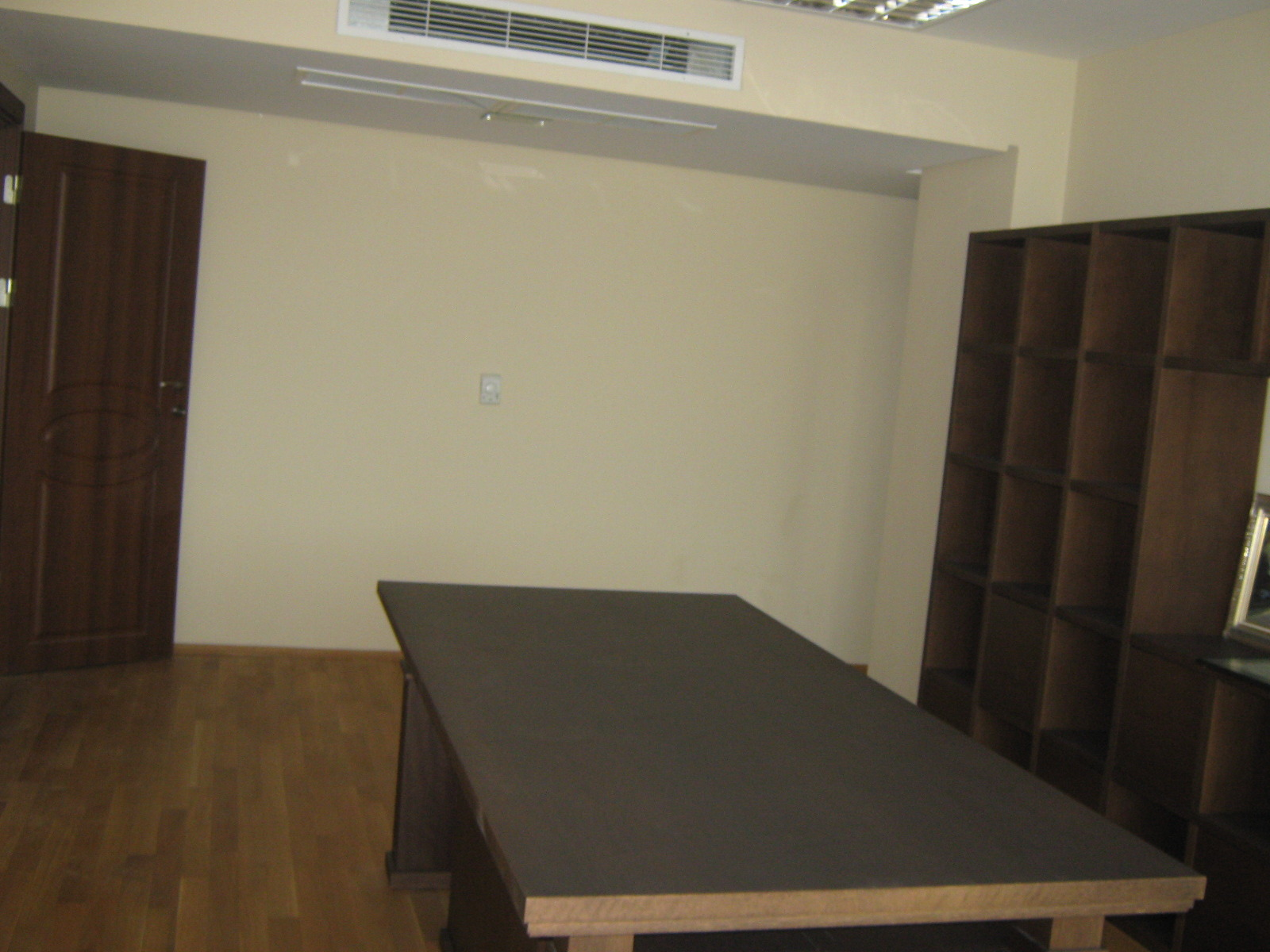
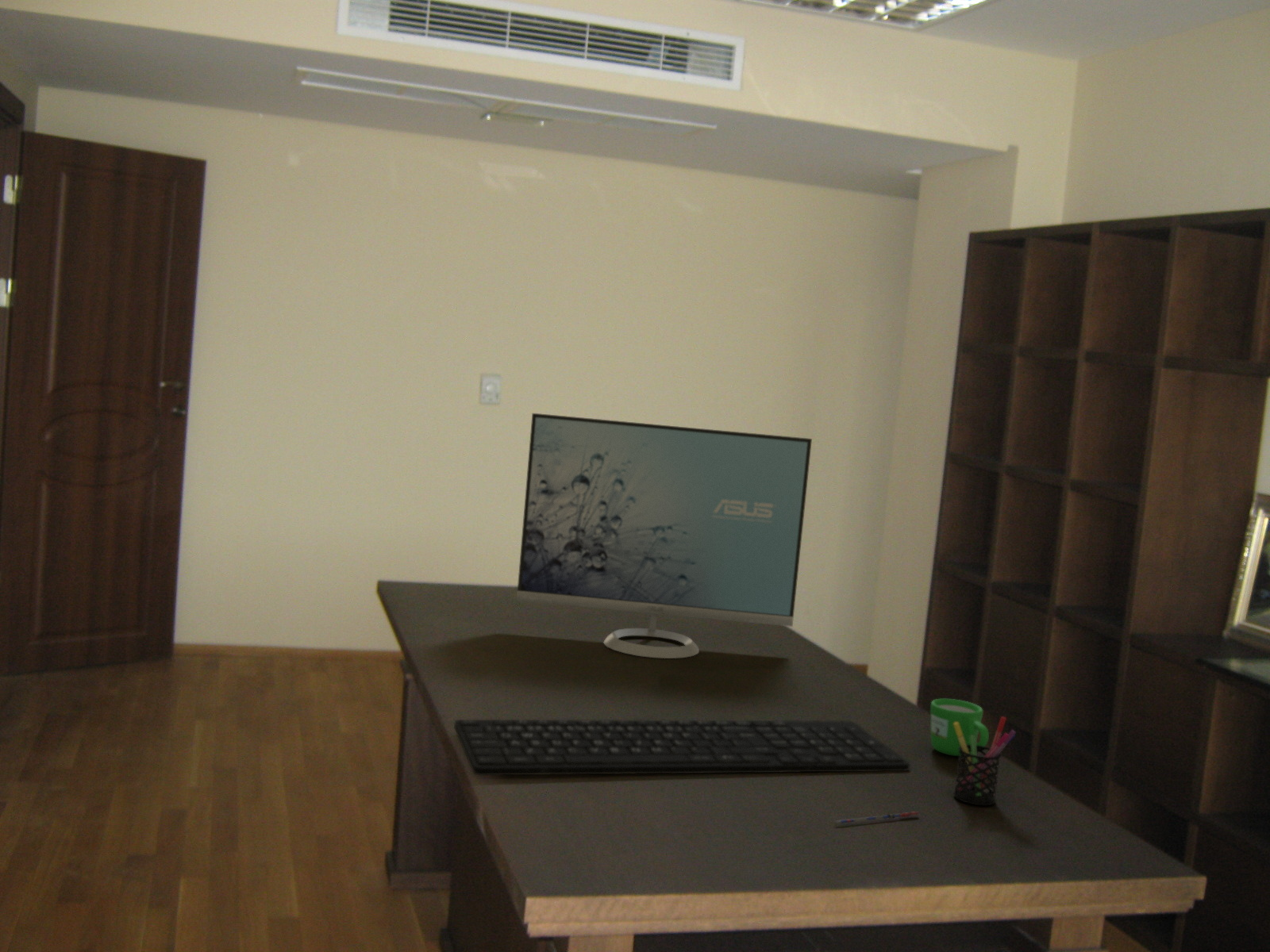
+ pen (877, 817)
+ mug (961, 731)
+ pen holder (979, 756)
+ keyboard (683, 744)
+ monitor (661, 537)
